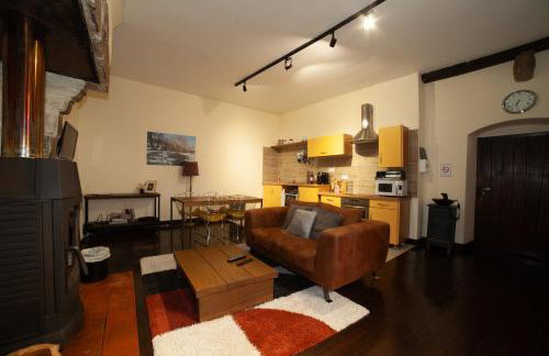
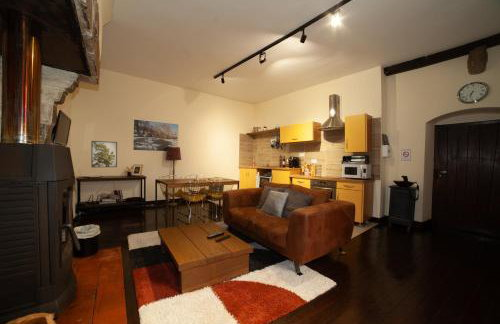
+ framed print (104, 154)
